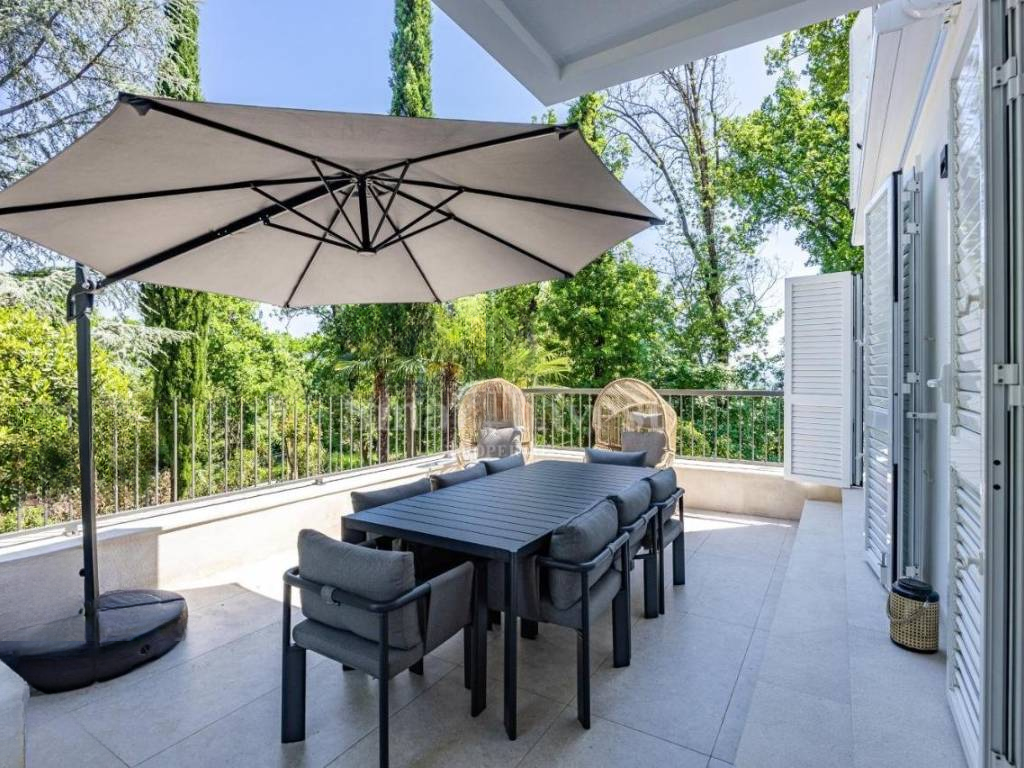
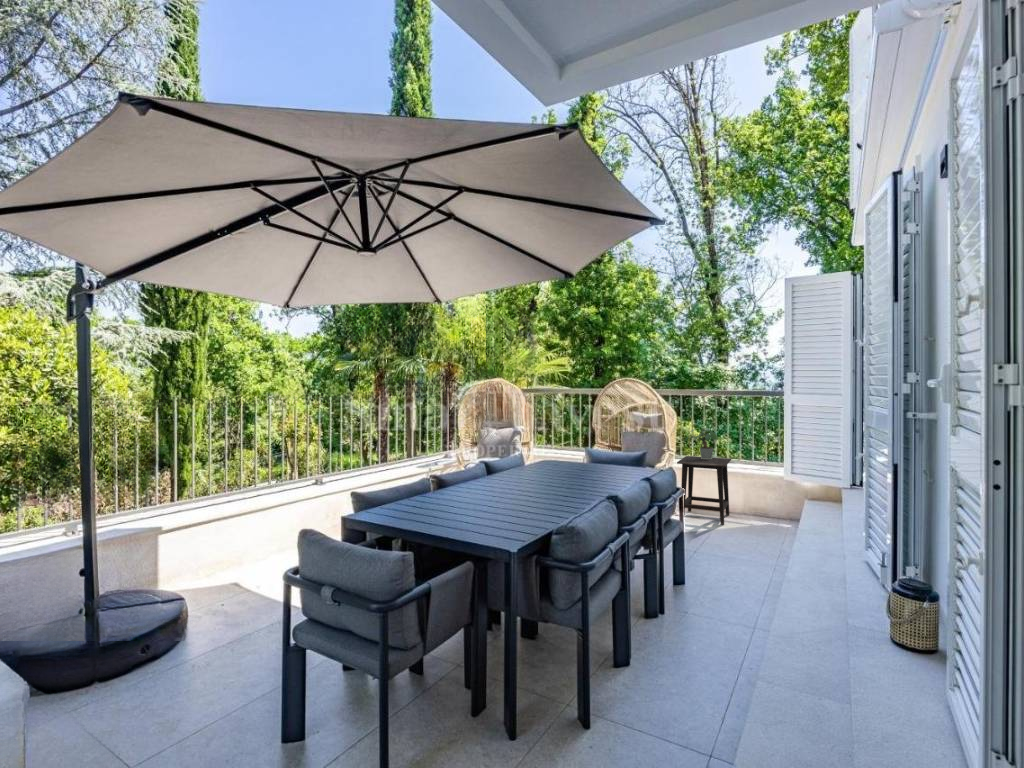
+ potted plant (702, 443)
+ side table (704, 497)
